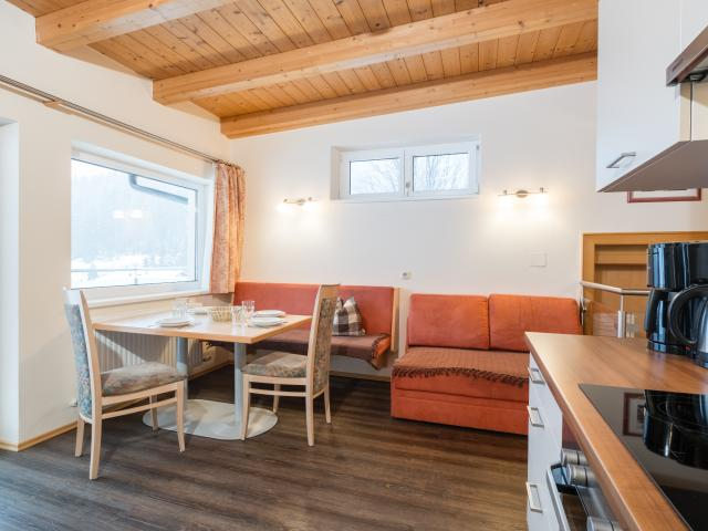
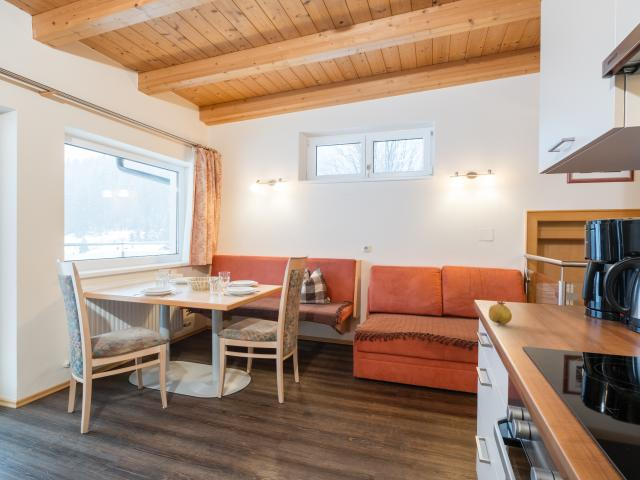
+ fruit (499, 312)
